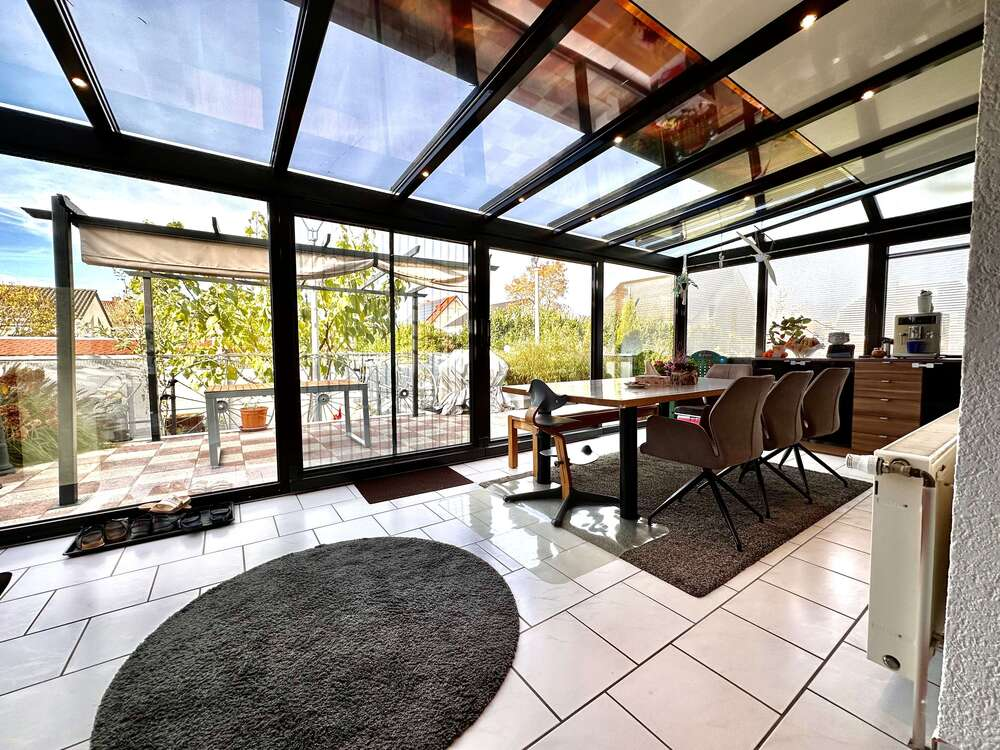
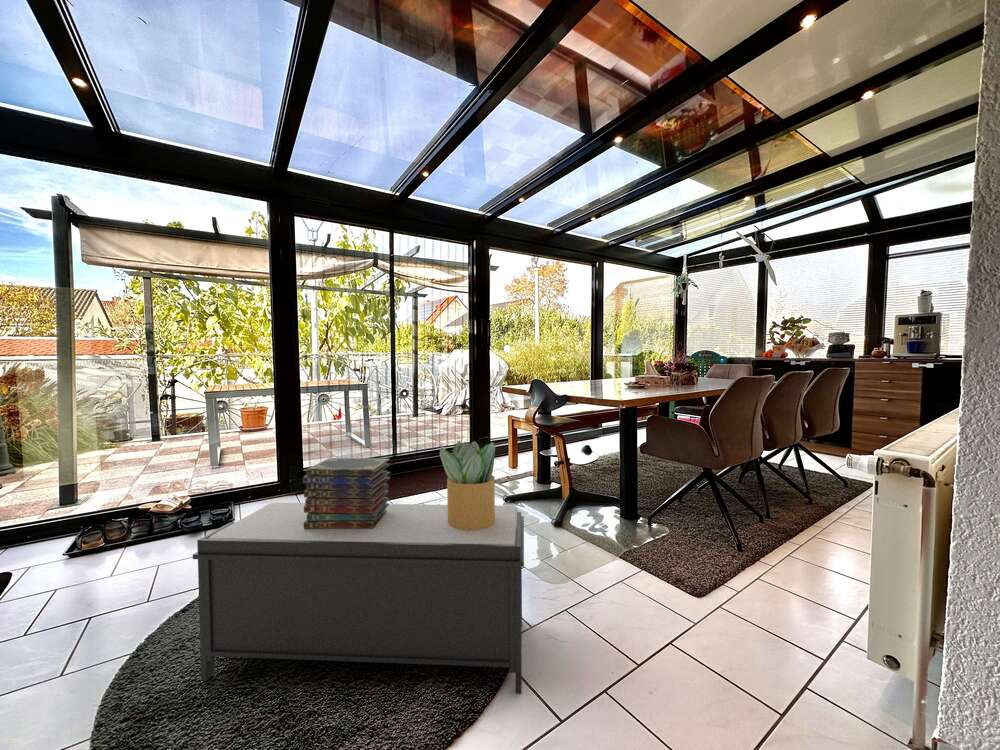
+ bench (376, 584)
+ potted plant (467, 481)
+ book stack (349, 491)
